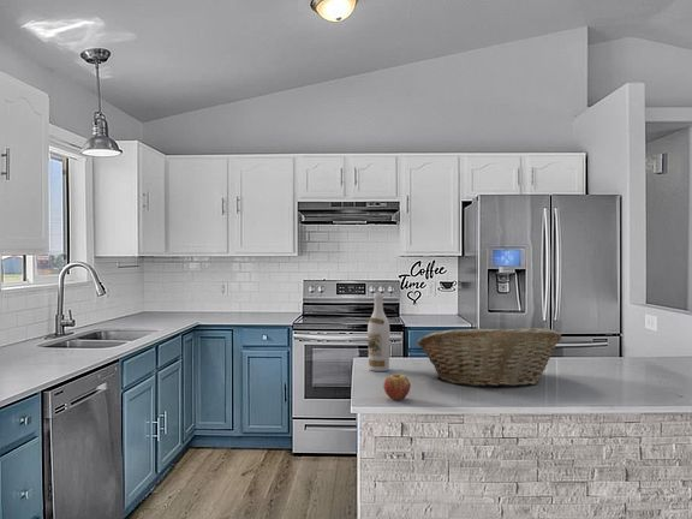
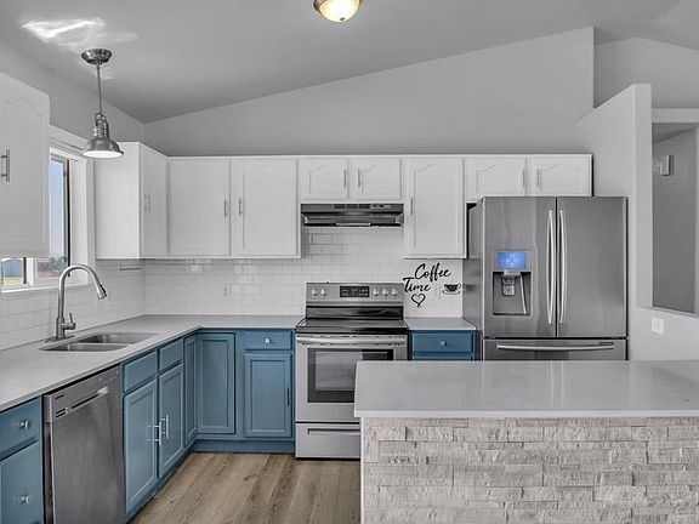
- fruit (396, 386)
- fruit basket (488, 351)
- wine bottle (378, 330)
